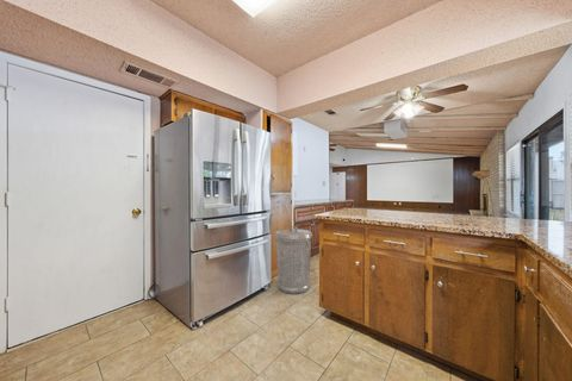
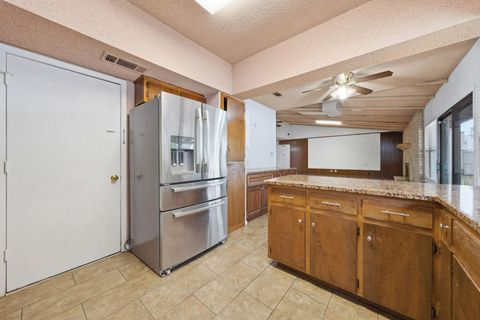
- trash can (293, 256)
